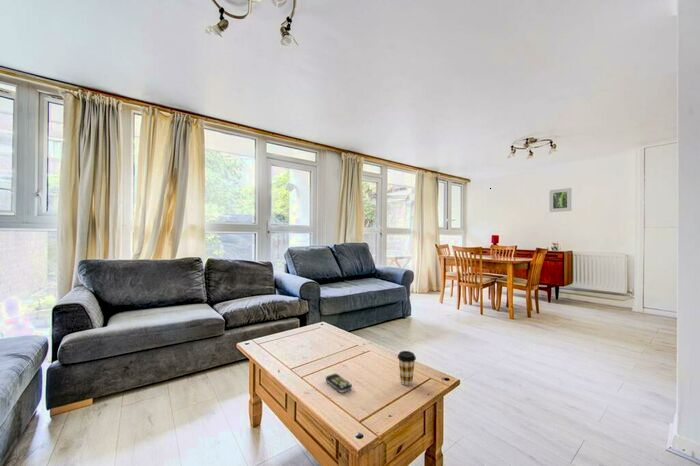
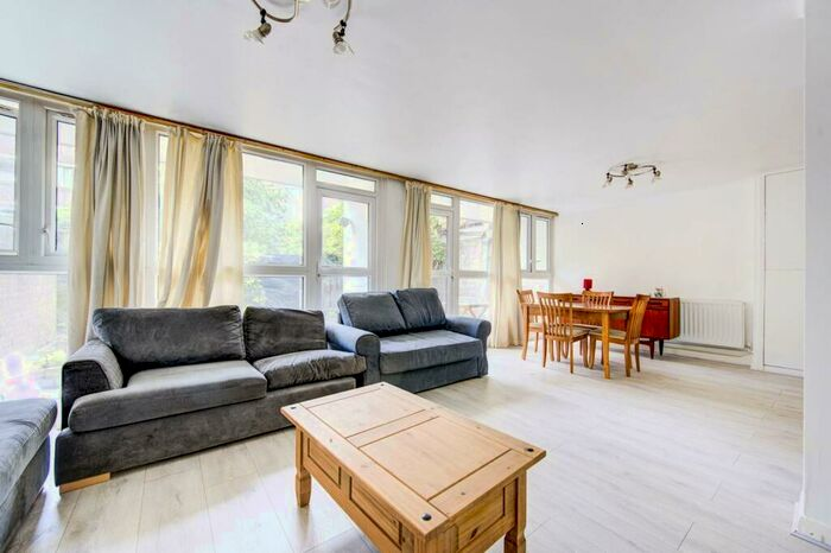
- remote control (338, 382)
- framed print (560, 200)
- coffee cup (406, 367)
